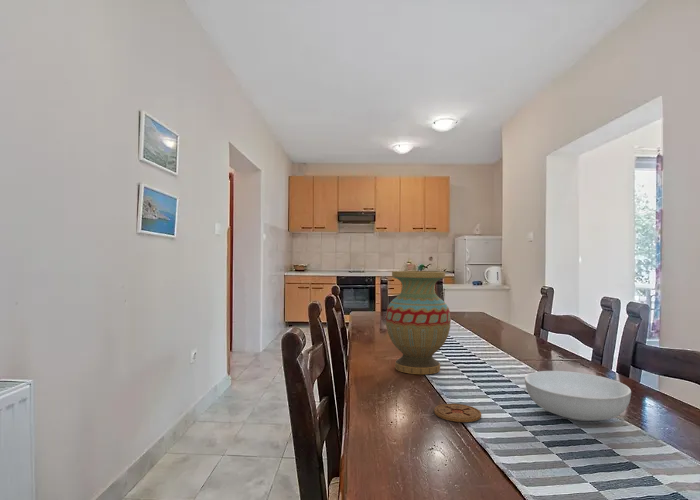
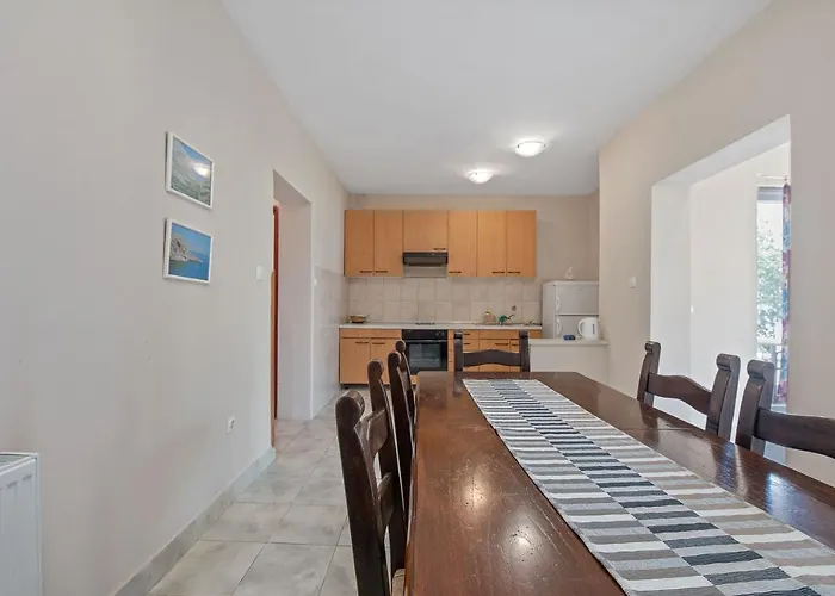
- serving bowl (575, 398)
- vase (417, 320)
- coaster (457, 412)
